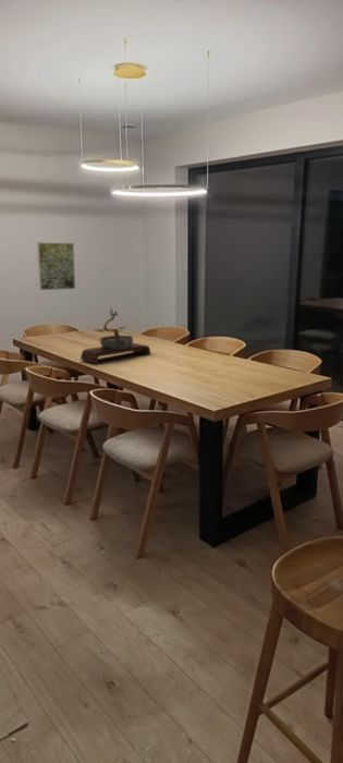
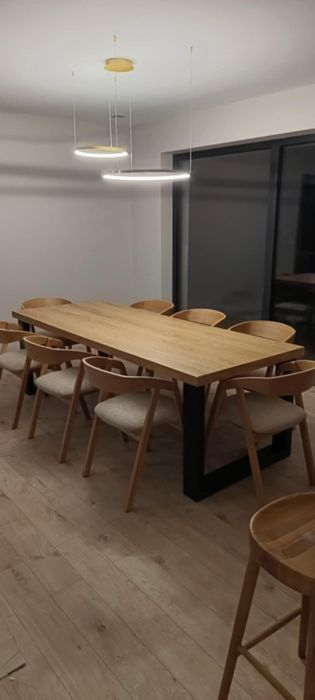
- bonsai tree (117, 332)
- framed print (57, 266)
